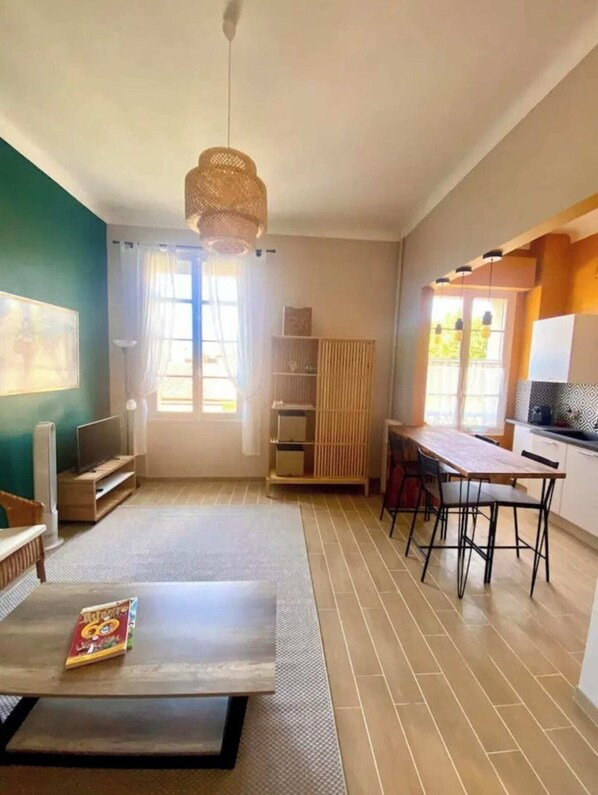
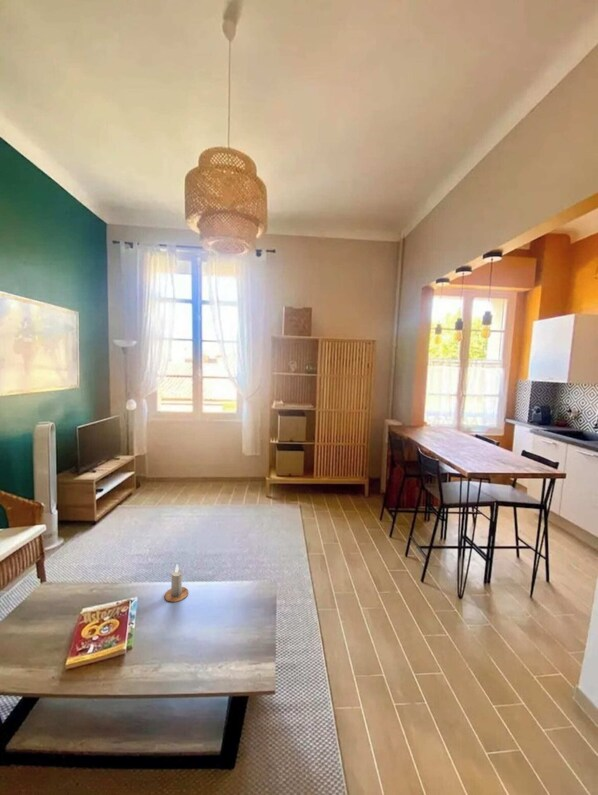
+ candle (176, 578)
